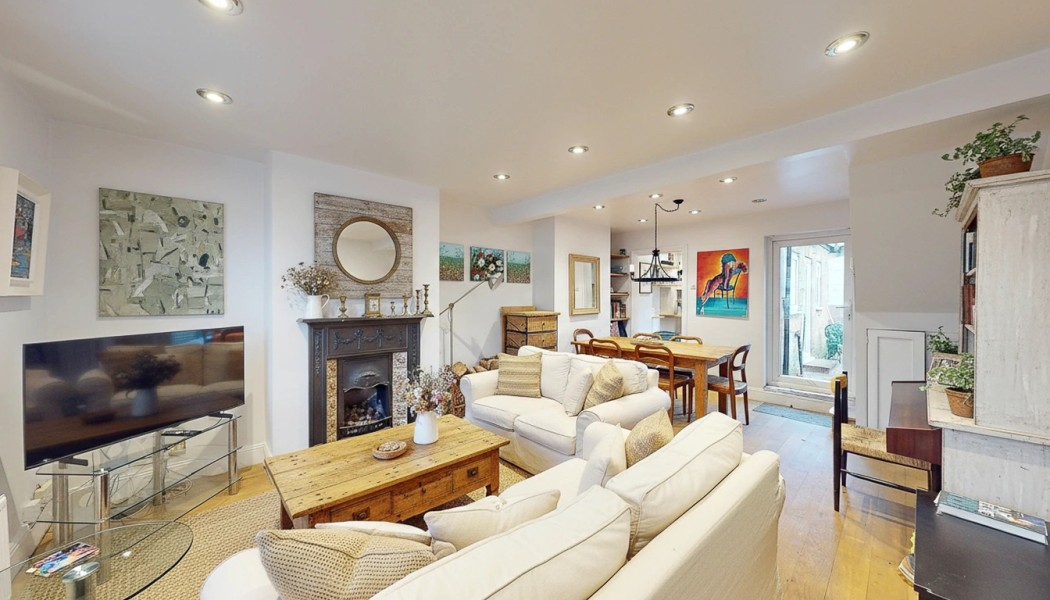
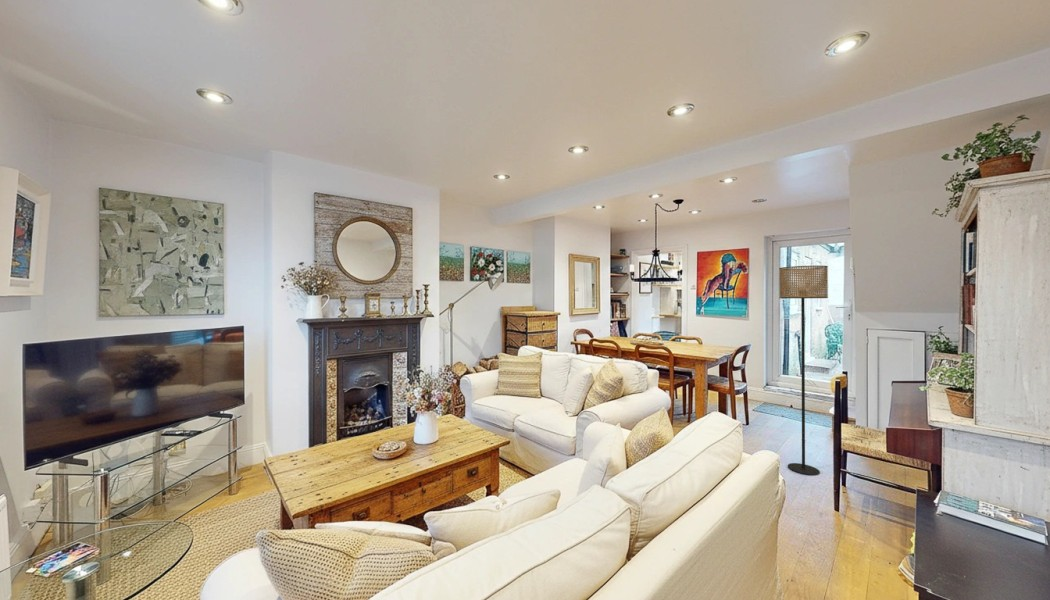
+ floor lamp (803, 368)
